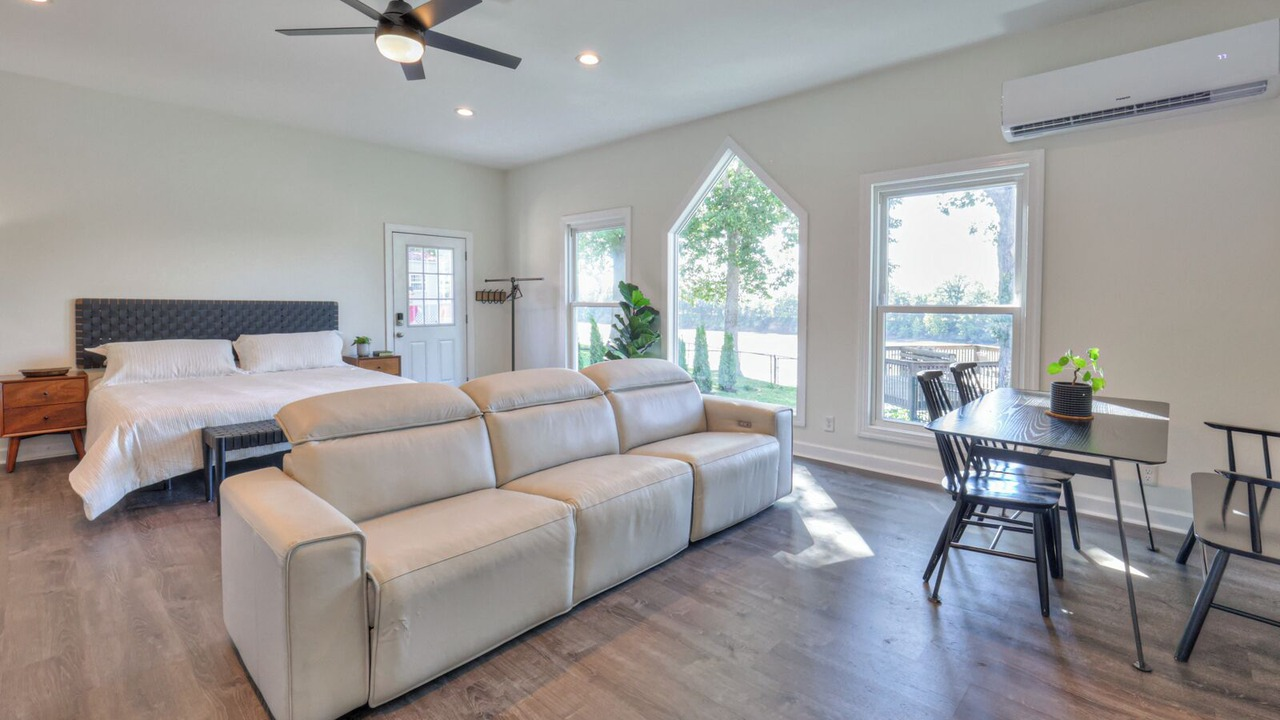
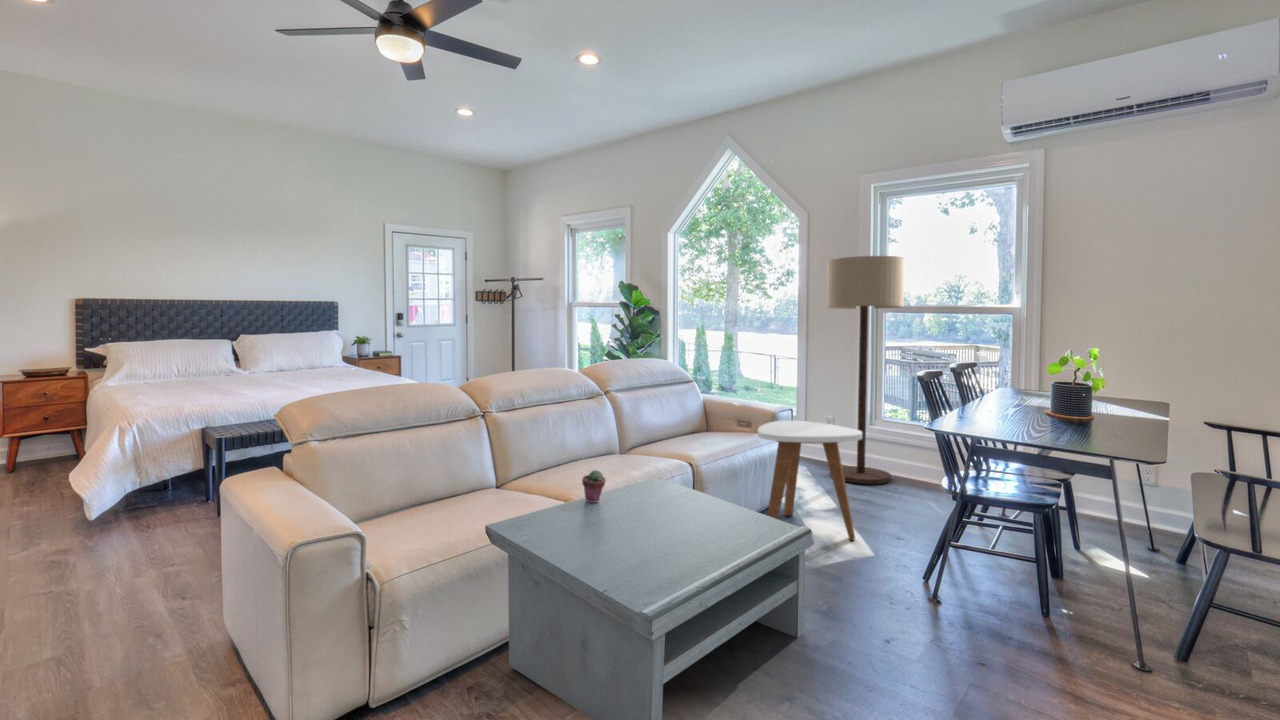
+ floor lamp (863, 369)
+ coffee table (655, 582)
+ potted succulent (592, 490)
+ side table (796, 481)
